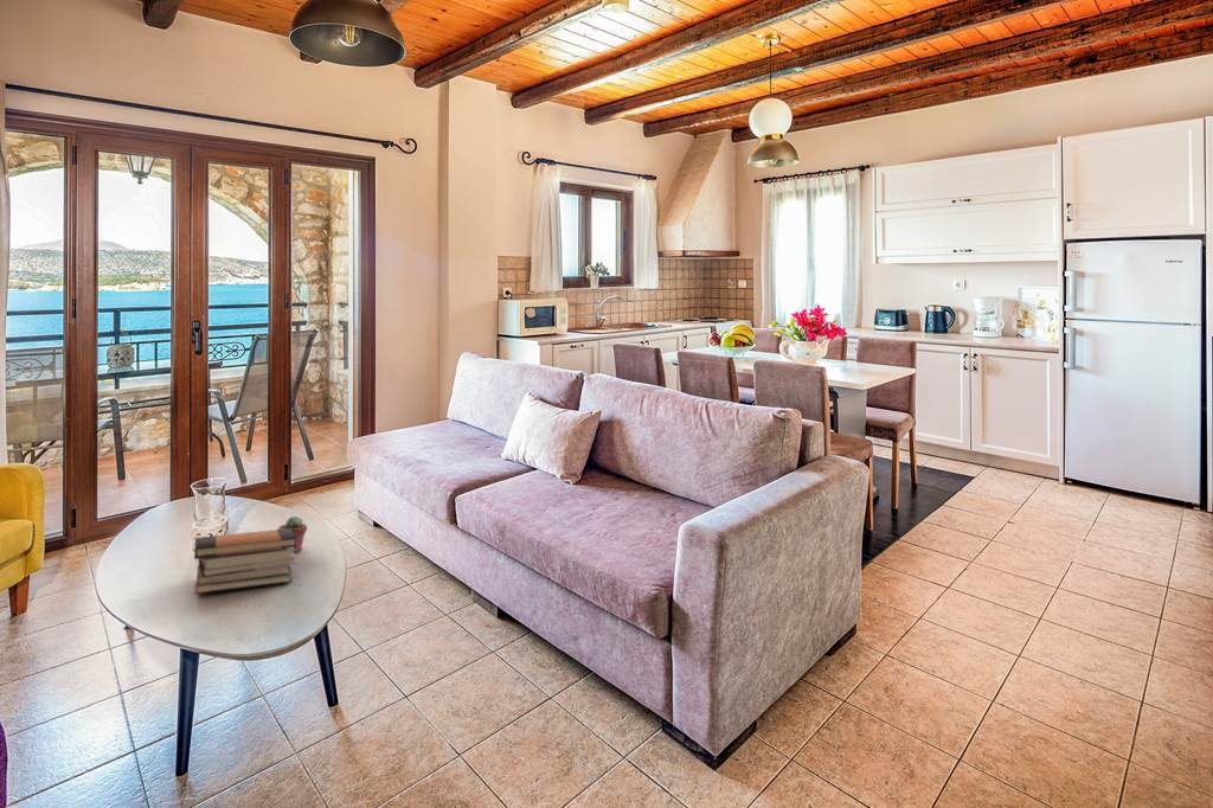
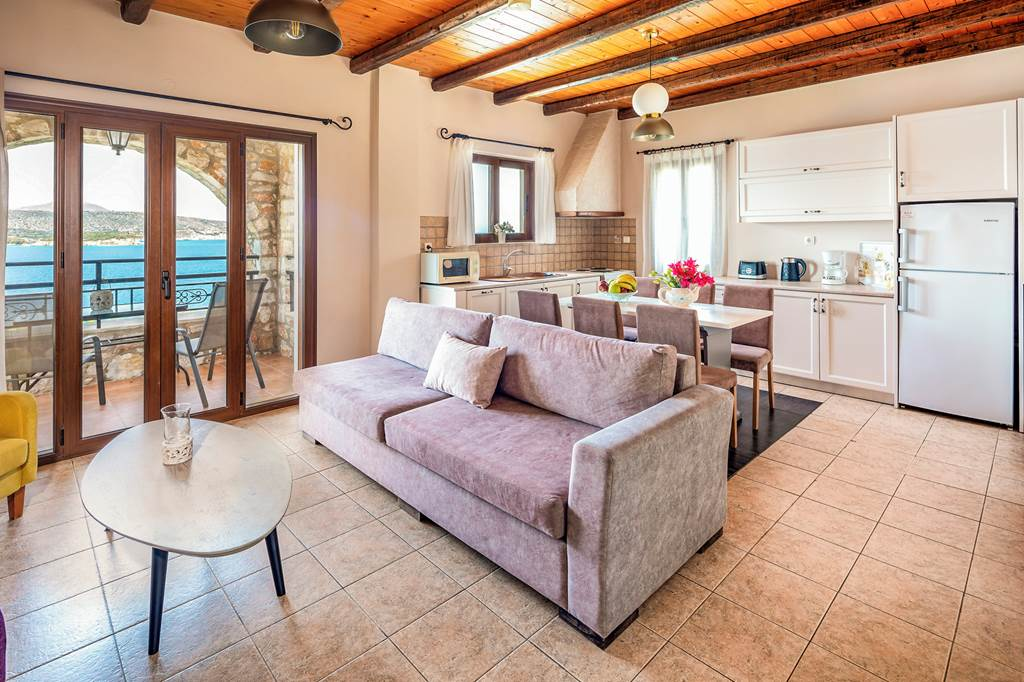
- book stack (246, 559)
- potted succulent (293, 532)
